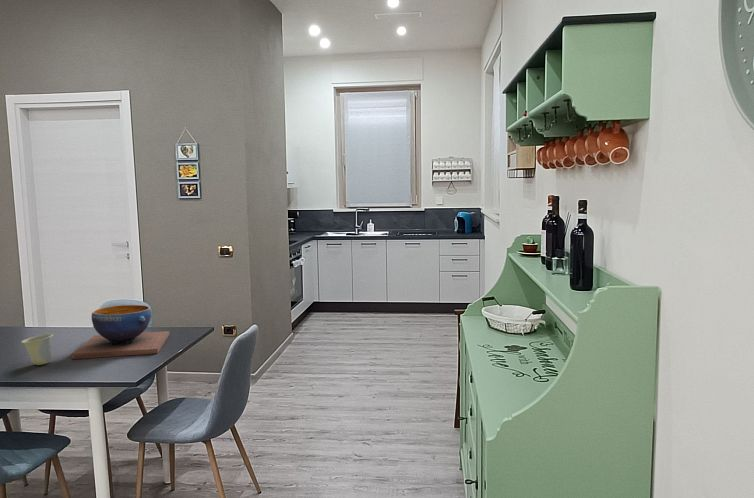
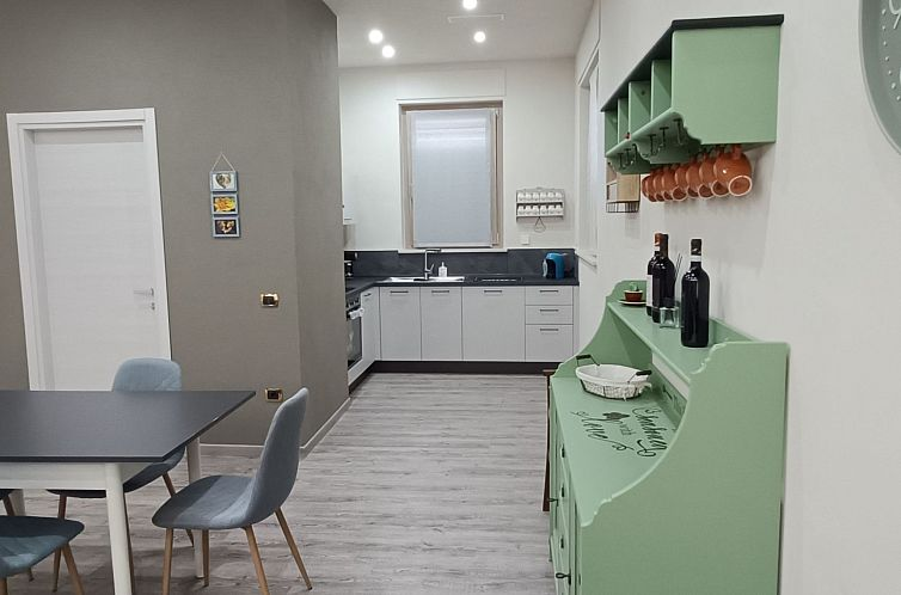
- cup (38, 350)
- decorative bowl (123, 327)
